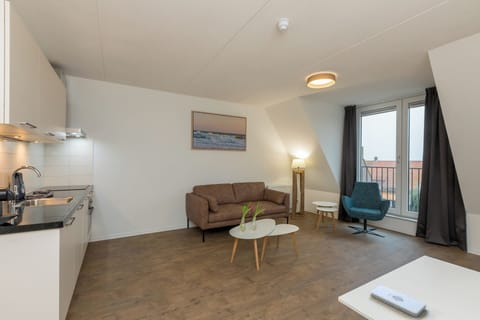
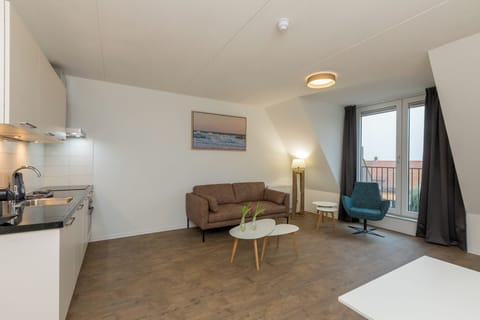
- notepad (396, 299)
